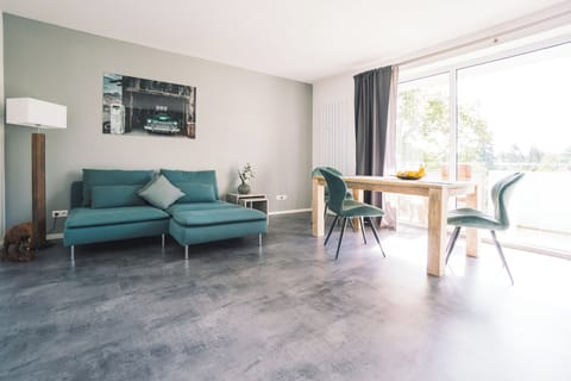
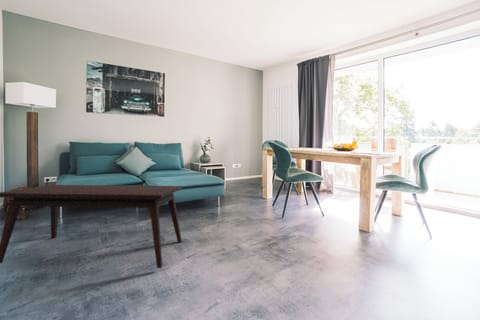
+ coffee table (99, 206)
